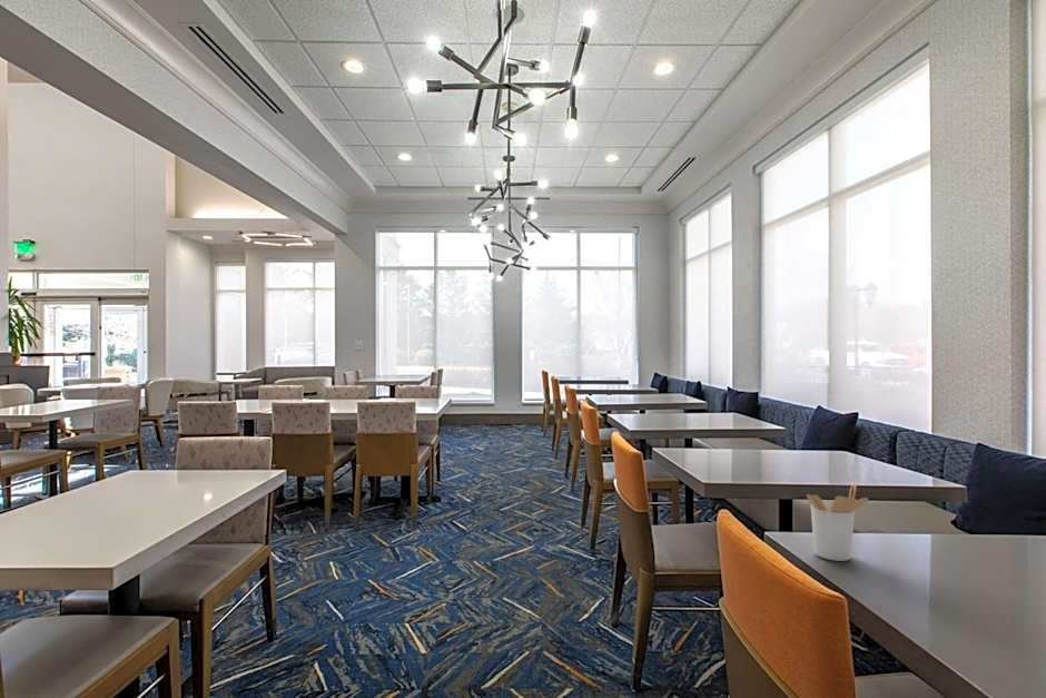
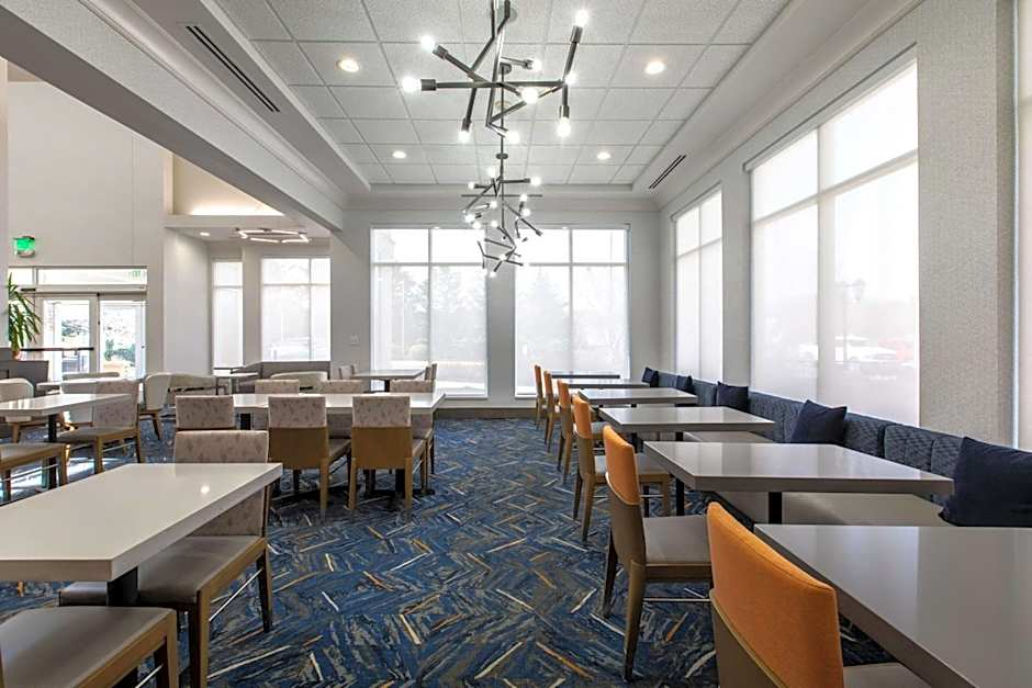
- utensil holder (838, 522)
